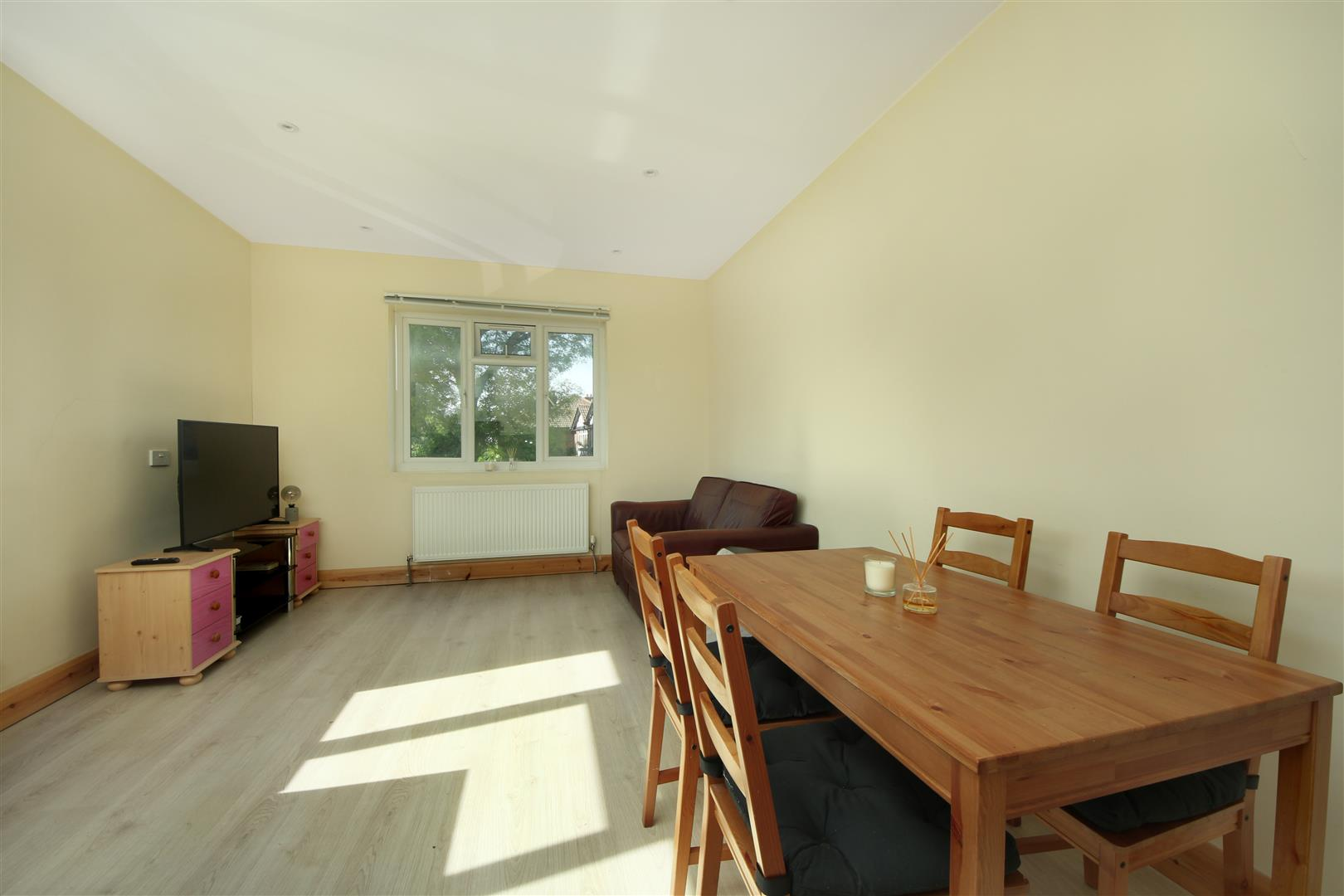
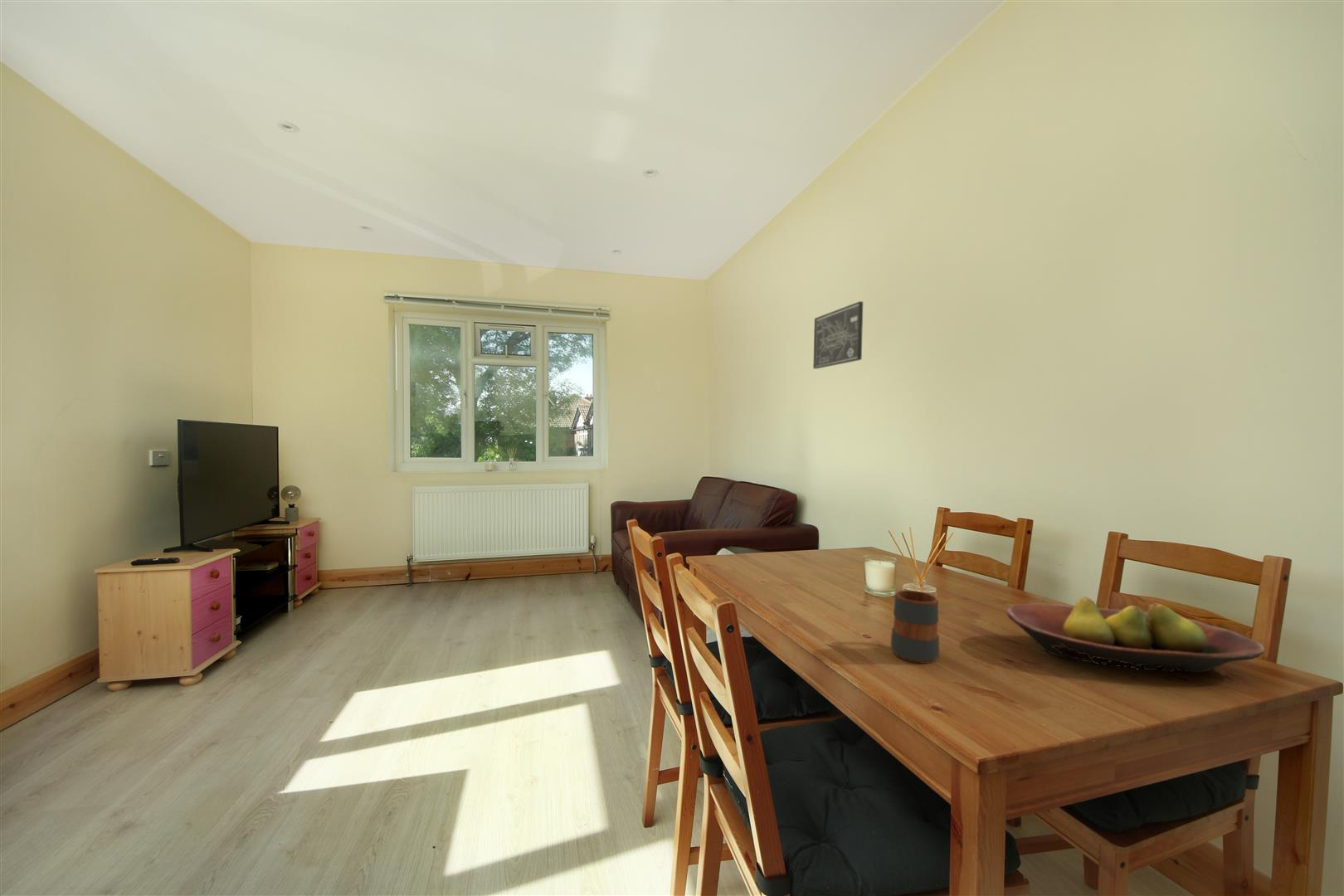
+ mug (911, 622)
+ wall art (836, 337)
+ fruit bowl (1122, 629)
